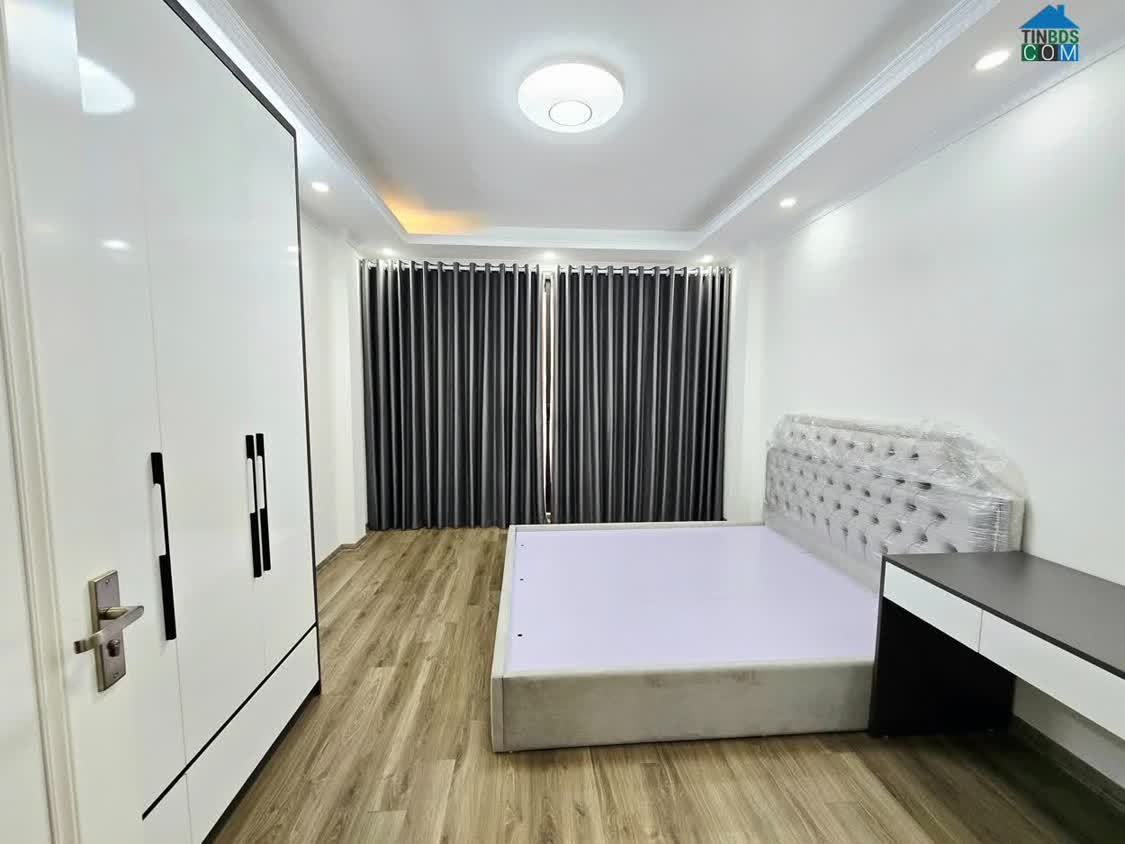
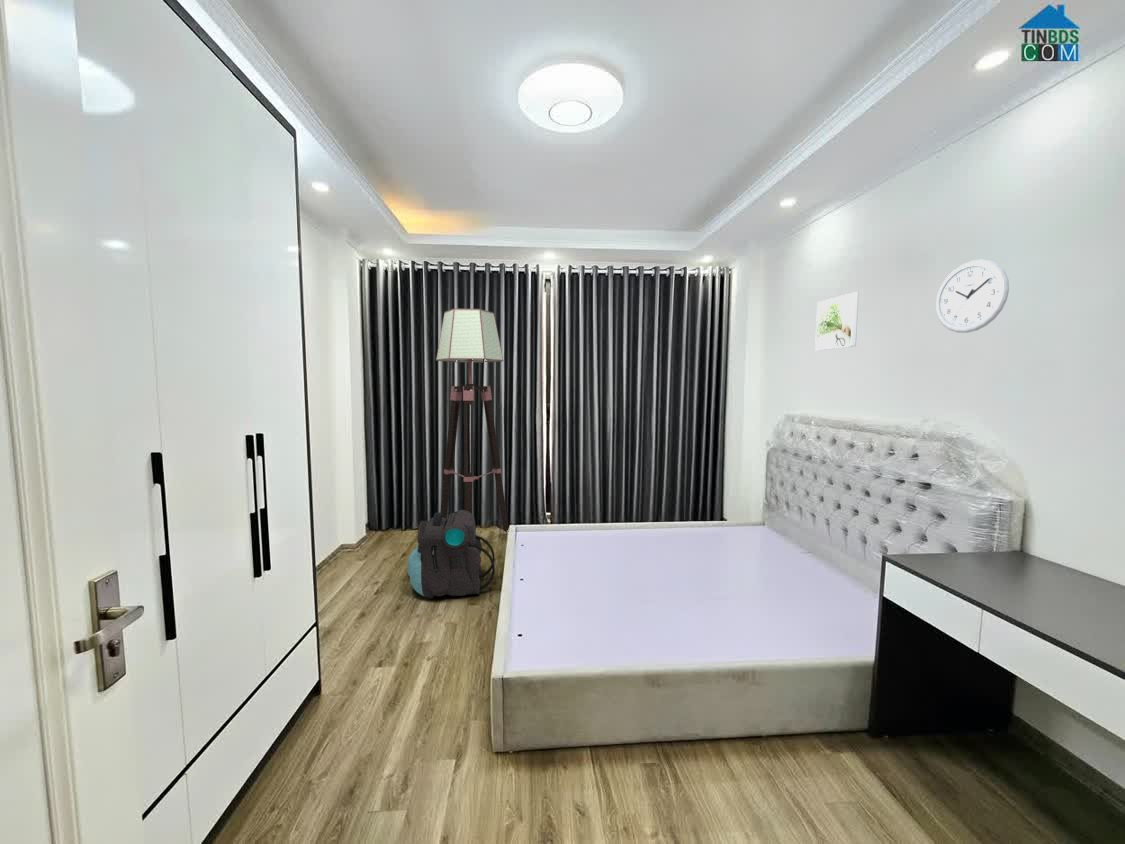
+ floor lamp (471, 426)
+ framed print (835, 323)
+ wall clock (968, 296)
+ backpack (451, 550)
